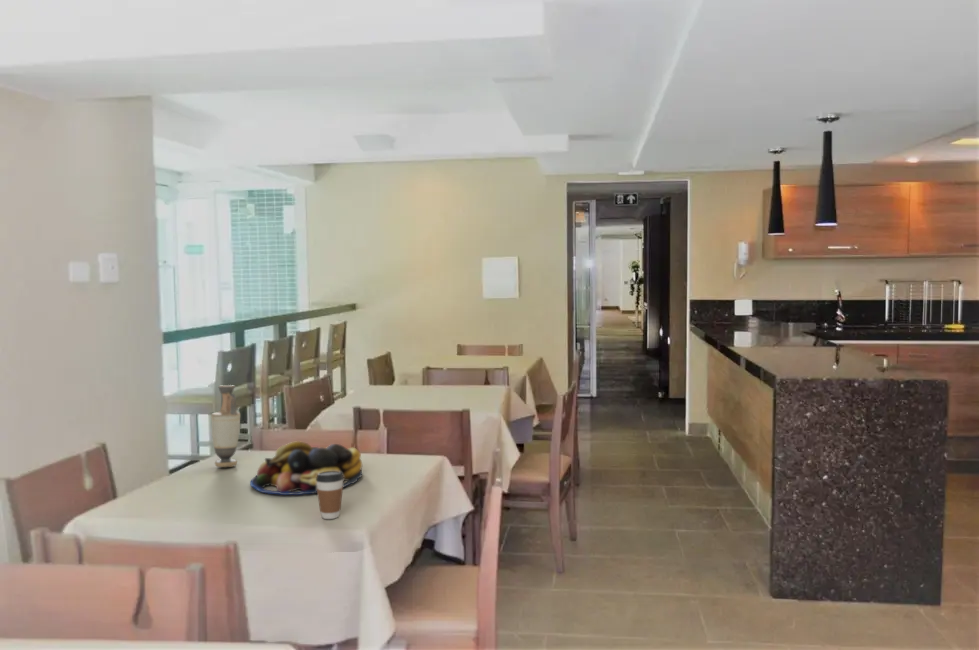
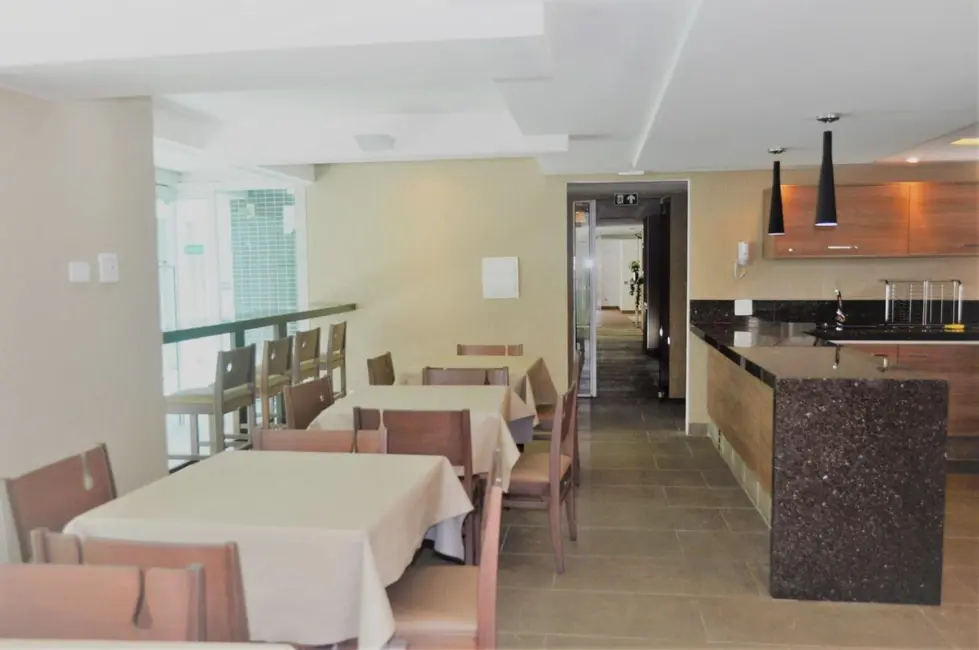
- coffee cup (329, 494)
- fruit bowl (306, 460)
- vase (226, 425)
